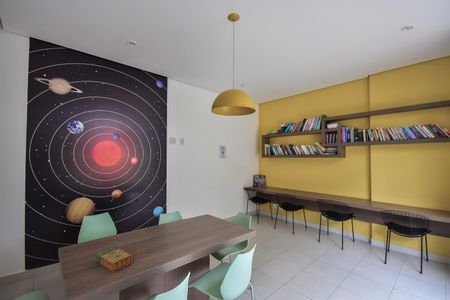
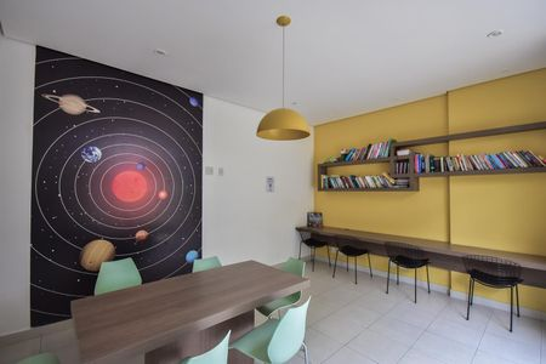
- book (113, 258)
